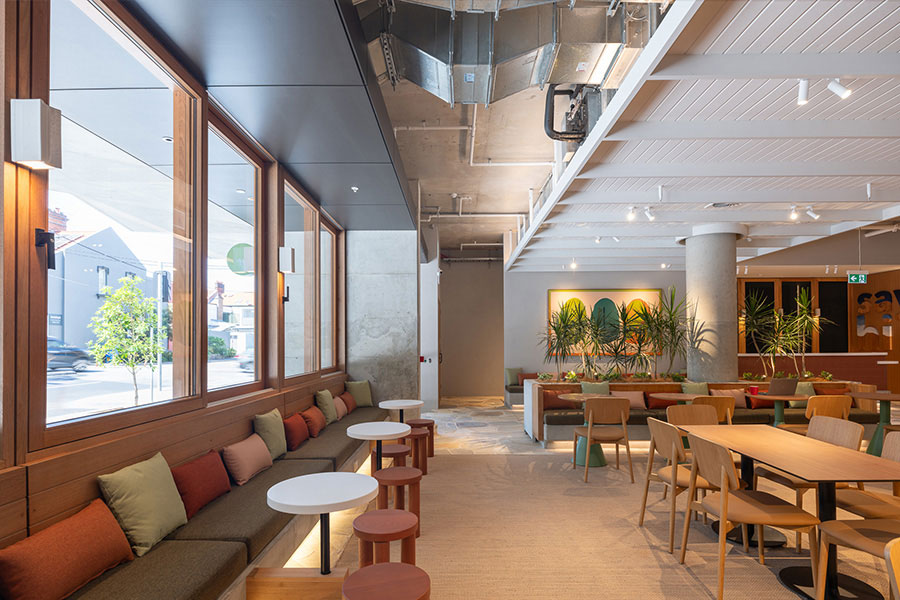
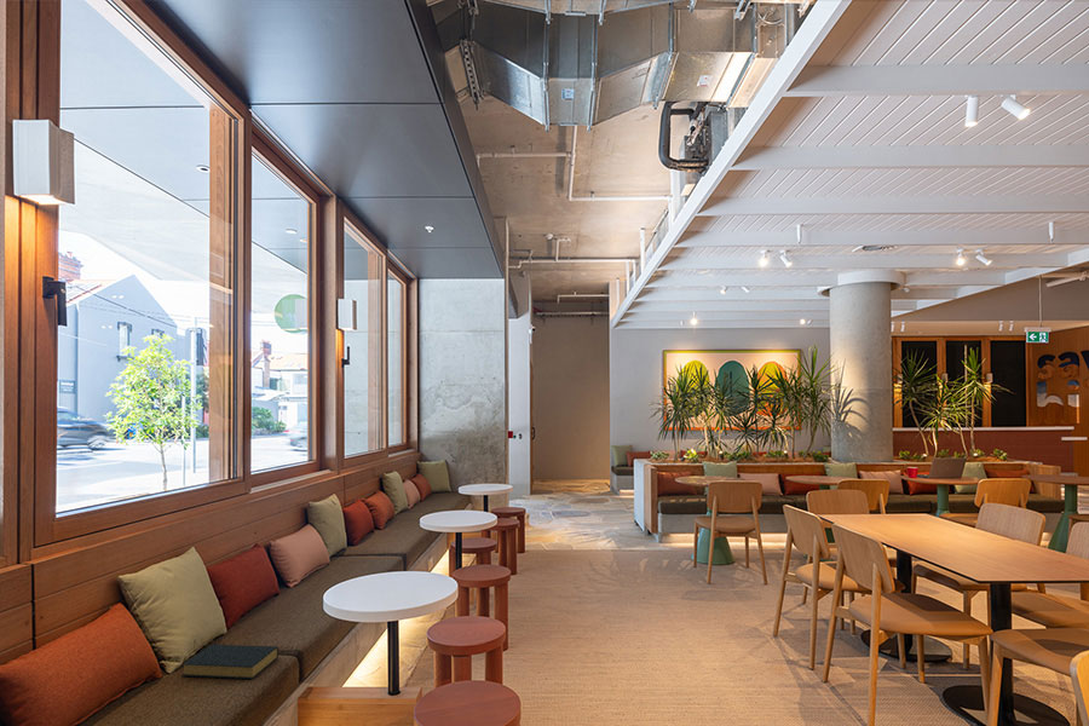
+ hardback book (231, 661)
